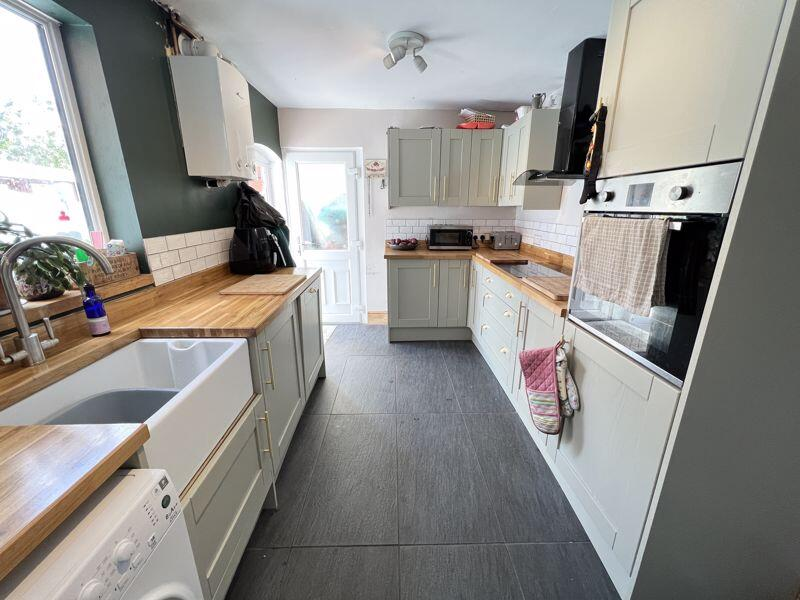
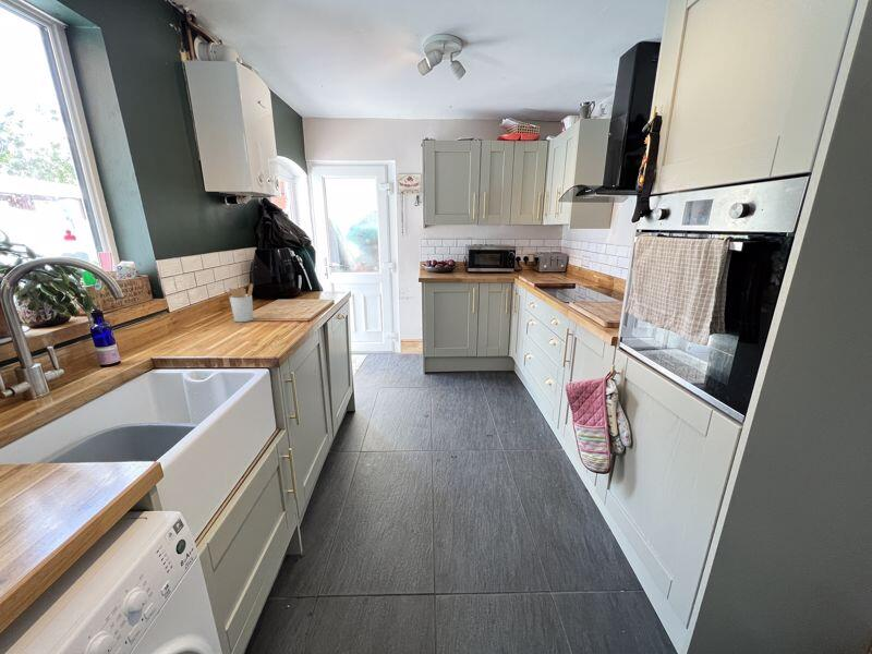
+ utensil holder (241, 303)
